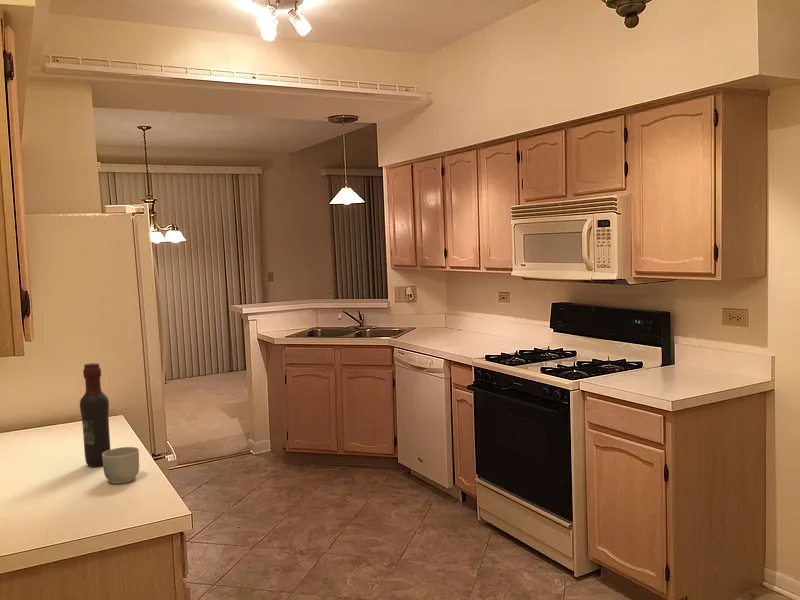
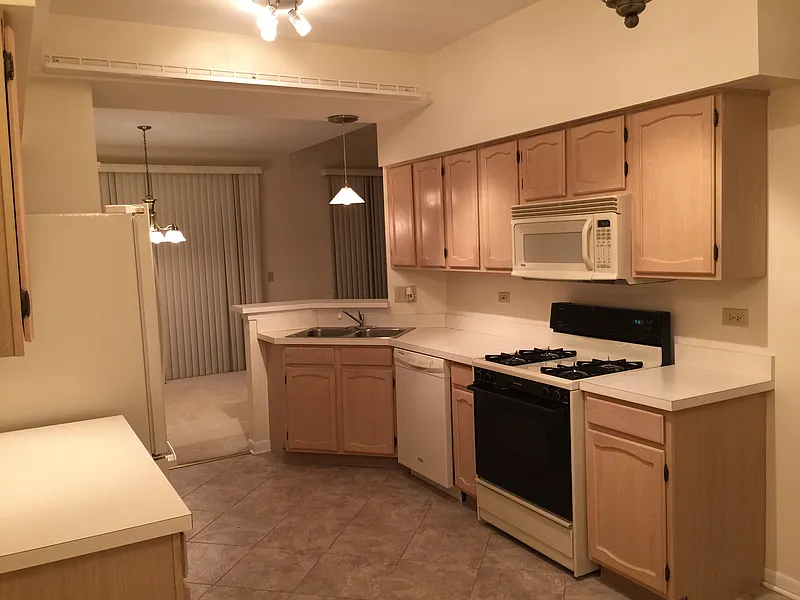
- wine bottle (95, 414)
- mug (120, 464)
